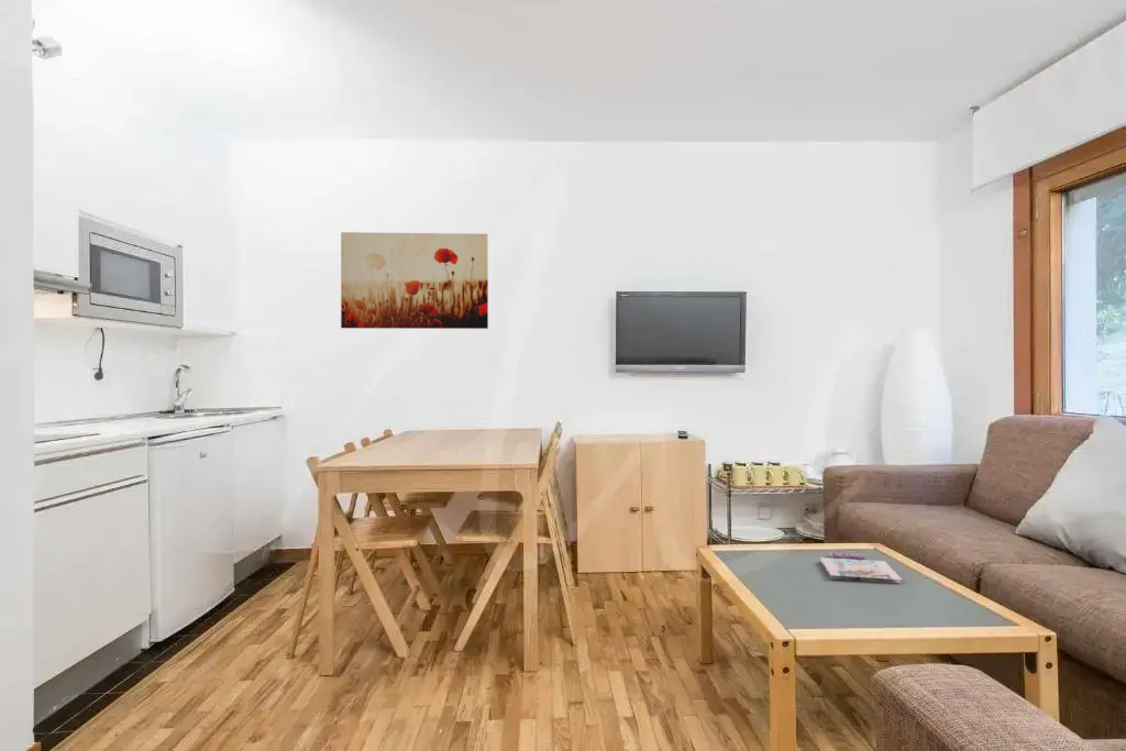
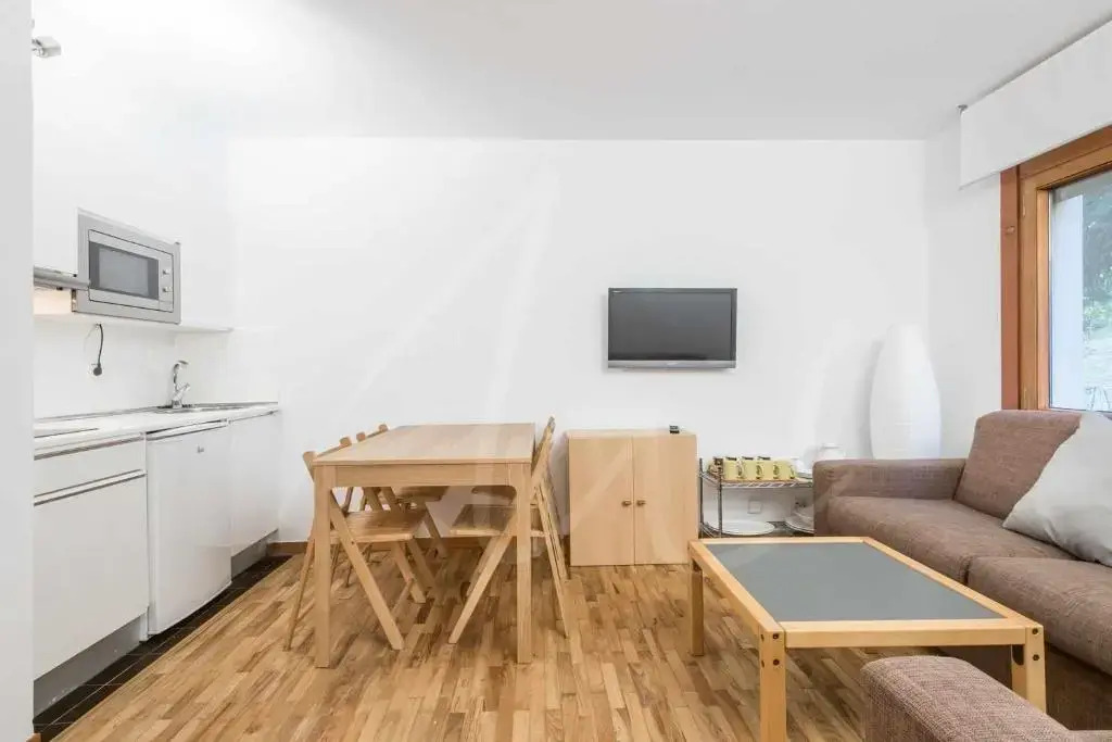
- wall art (415, 280)
- magazine (855, 565)
